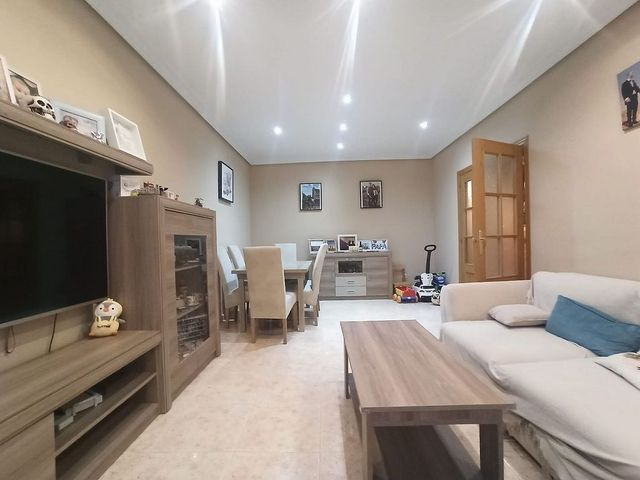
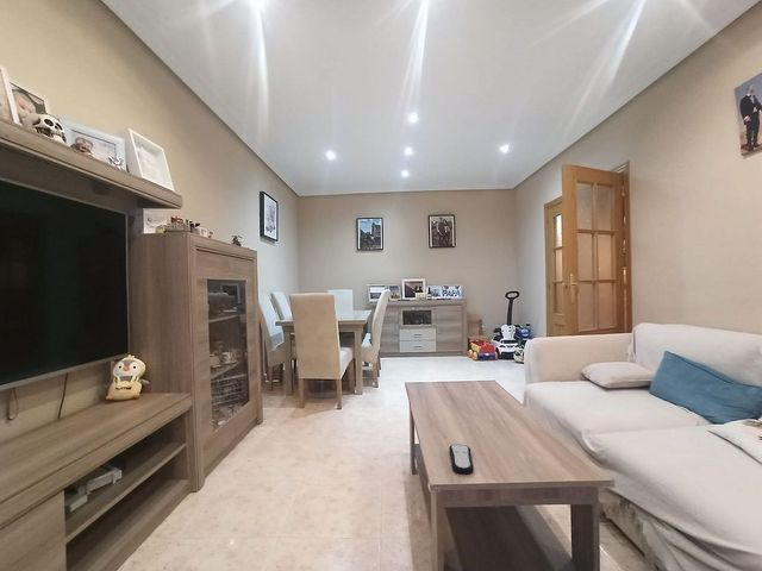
+ remote control (461, 457)
